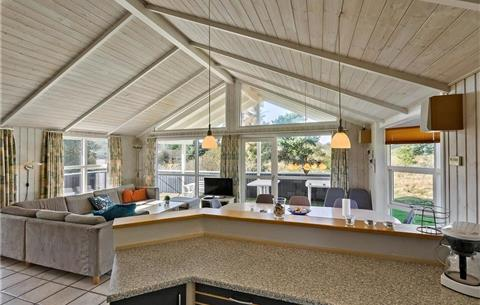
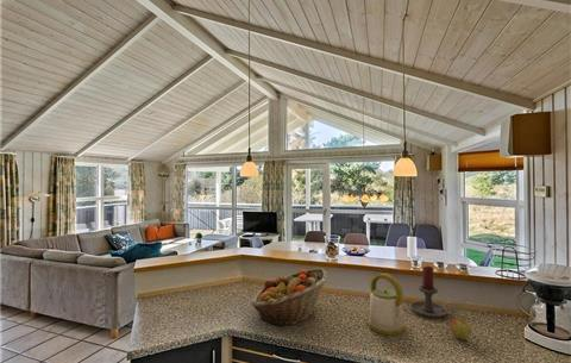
+ apple (460, 328)
+ kettle (388, 301)
+ candle holder (433, 288)
+ fruit basket (290, 292)
